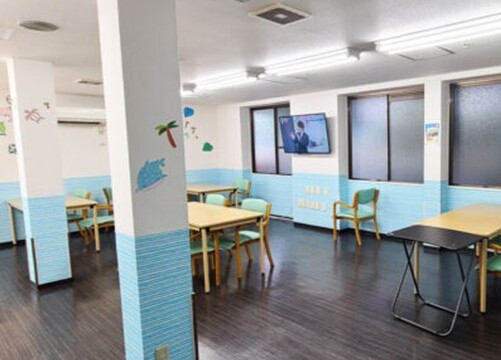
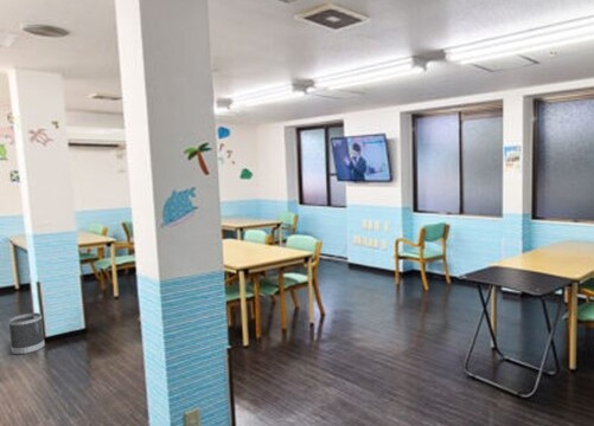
+ wastebasket (26, 333)
